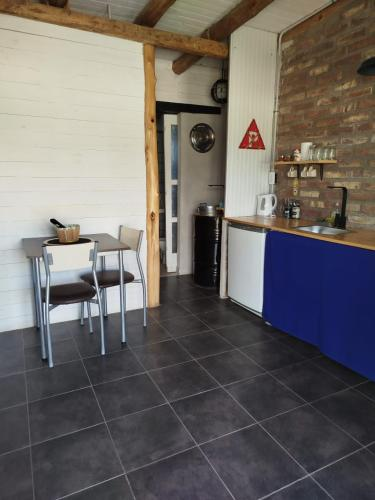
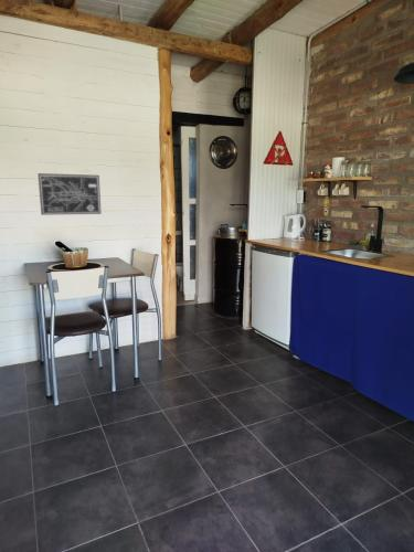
+ wall art (71, 194)
